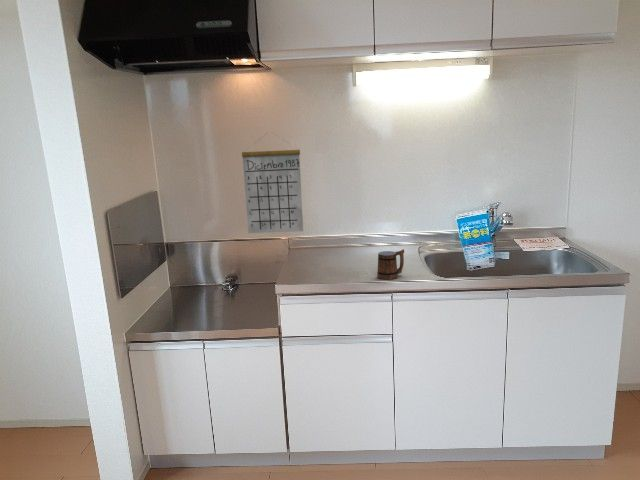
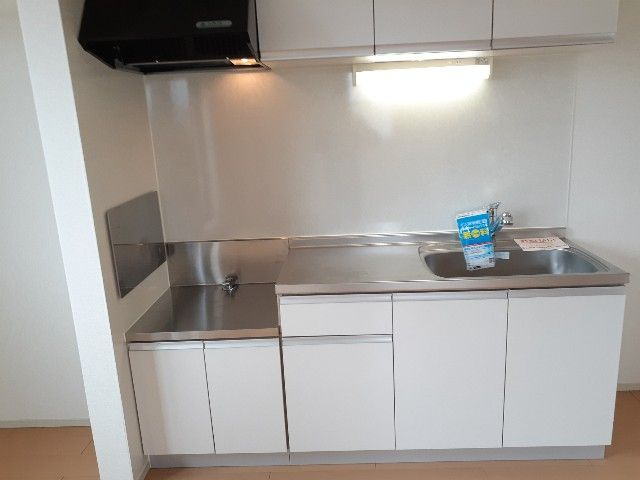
- mug (391, 263)
- calendar (272, 182)
